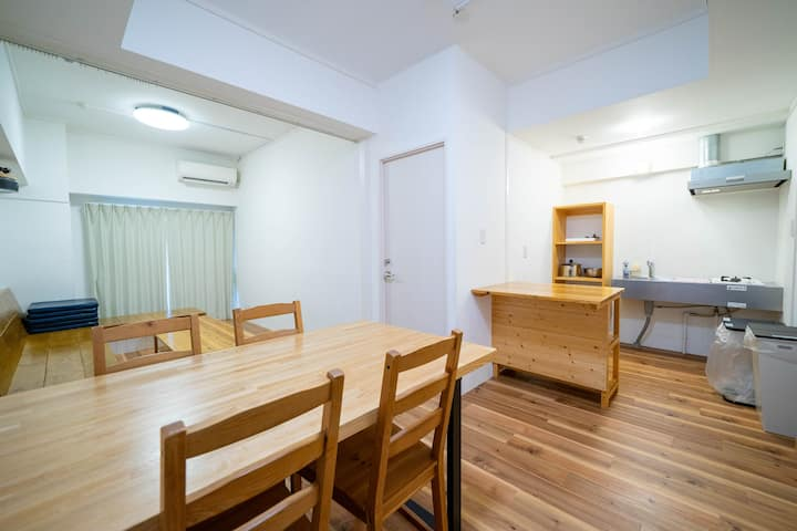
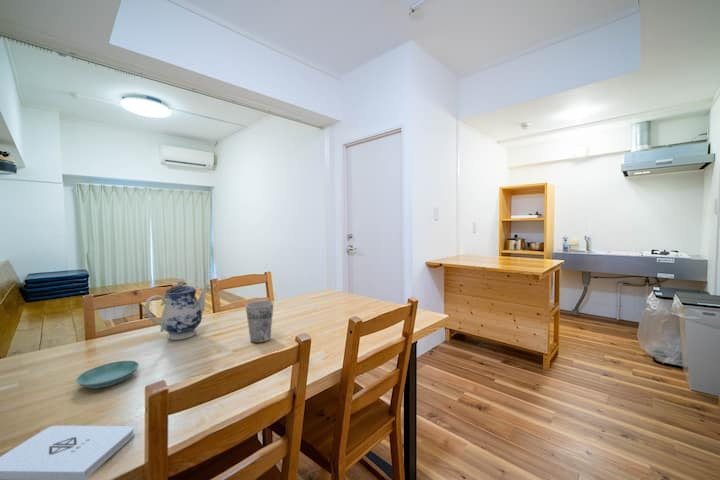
+ saucer (109, 375)
+ cup (260, 321)
+ notepad (65, 450)
+ teapot (181, 306)
